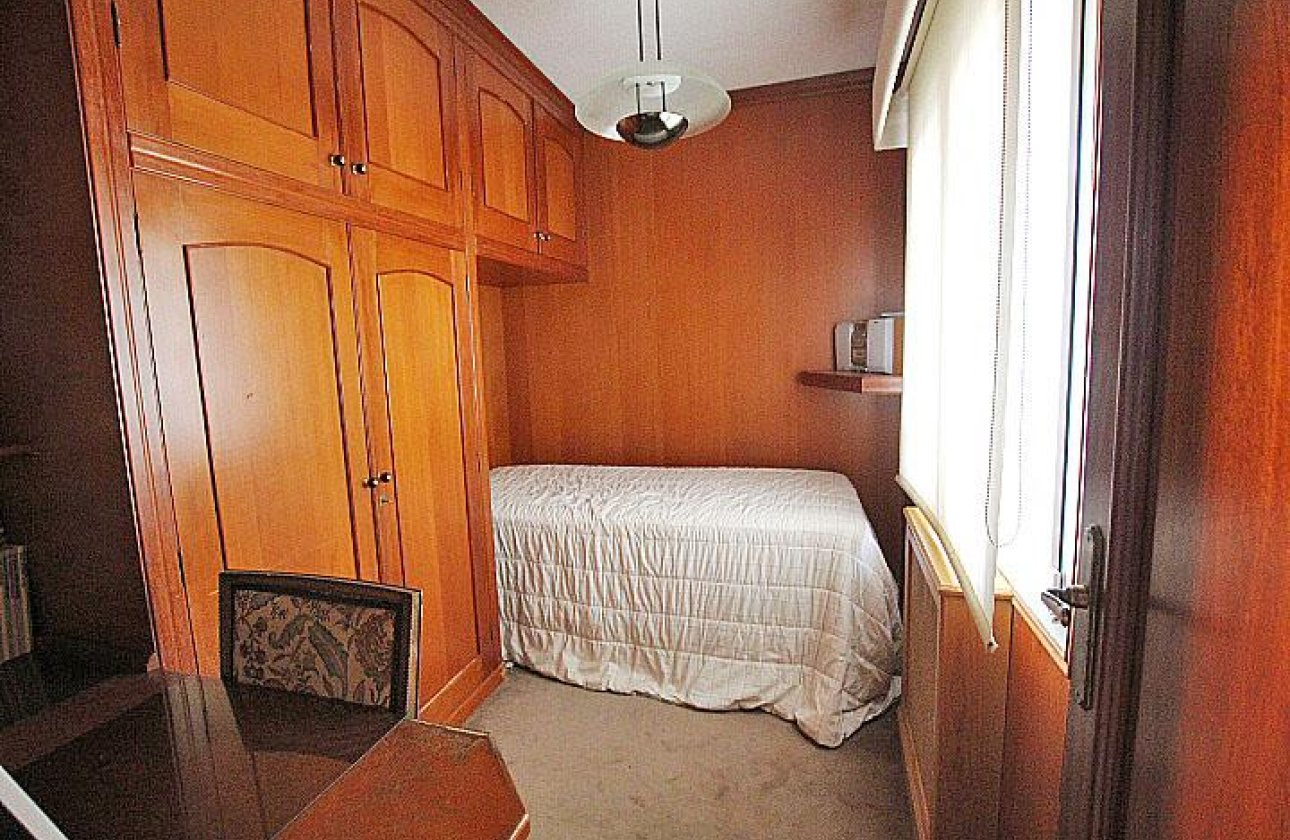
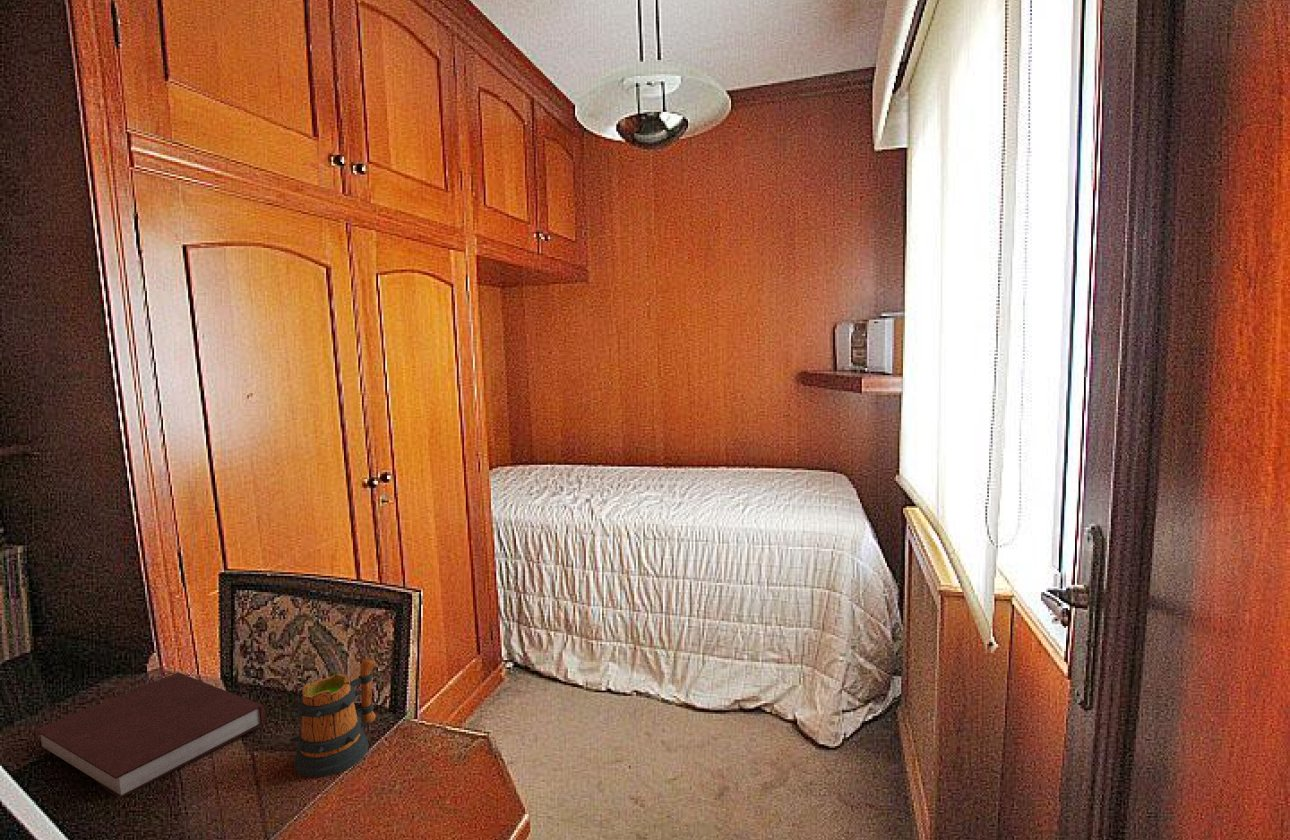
+ notebook (153, 726)
+ mug (338, 712)
